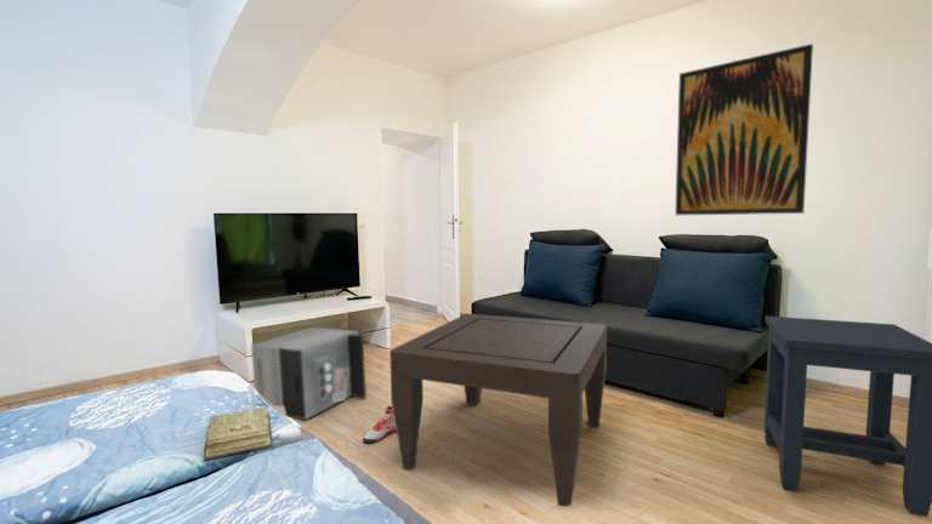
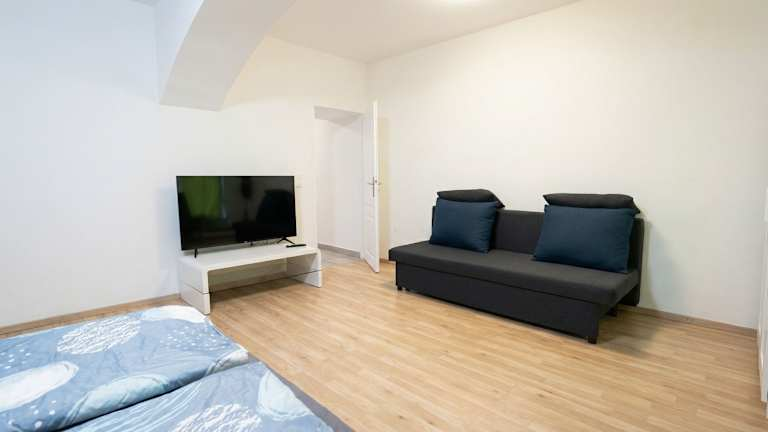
- sneaker (383, 422)
- diary (239, 426)
- wall art (737, 138)
- side table (835, 431)
- safe (317, 369)
- coffee table (508, 389)
